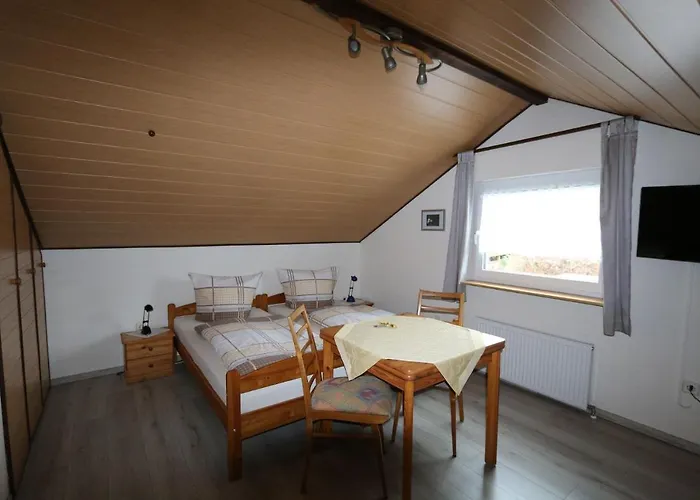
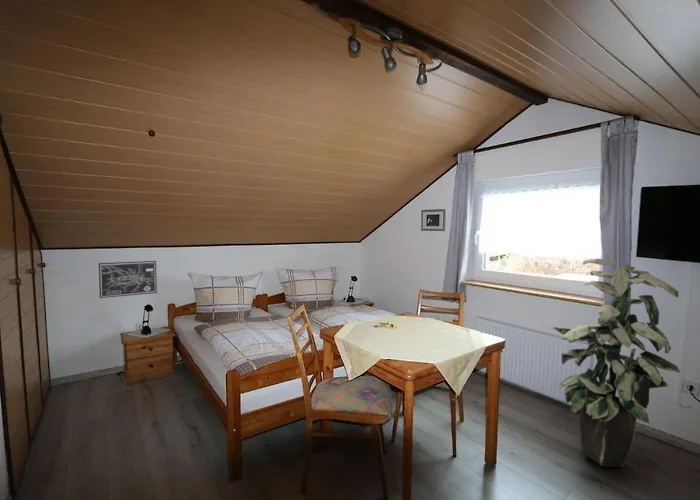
+ wall art (128, 278)
+ indoor plant (608, 358)
